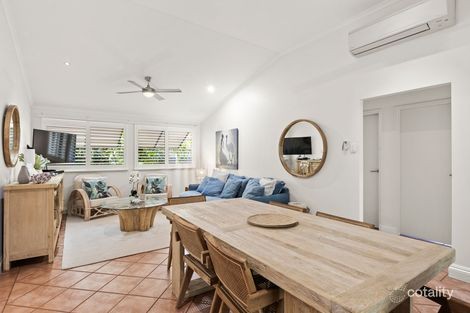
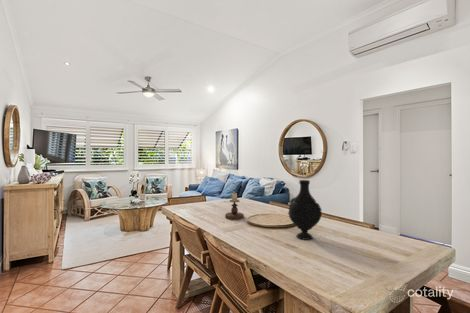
+ vase (304, 208)
+ candlestick (234, 204)
